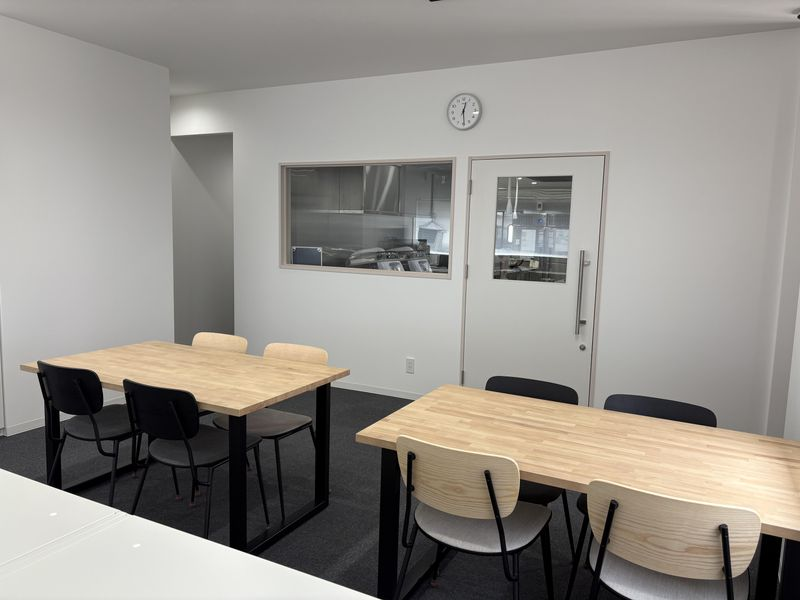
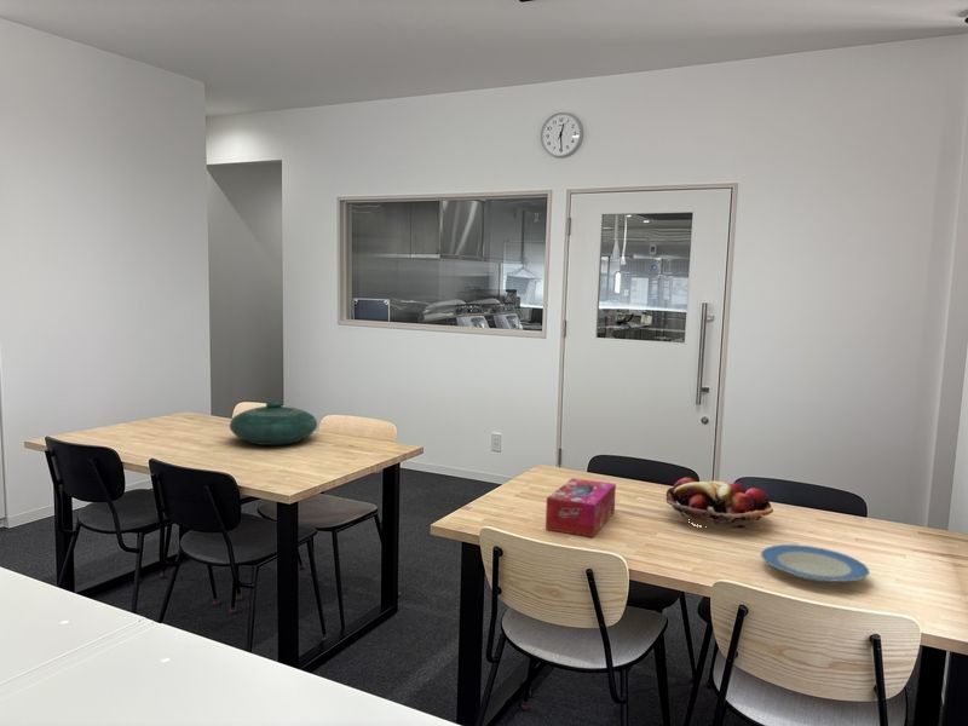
+ fruit basket (718, 500)
+ plate (812, 566)
+ decorative bowl (273, 420)
+ tissue box (582, 505)
